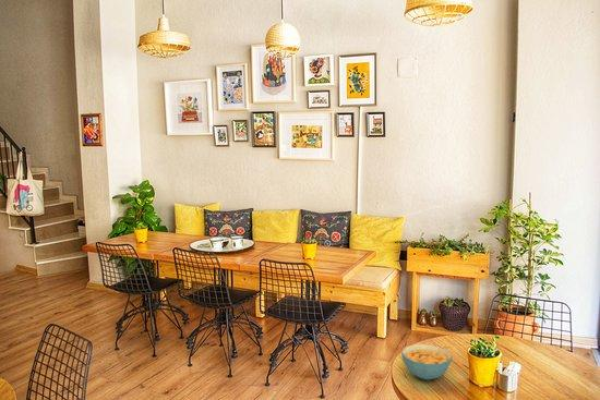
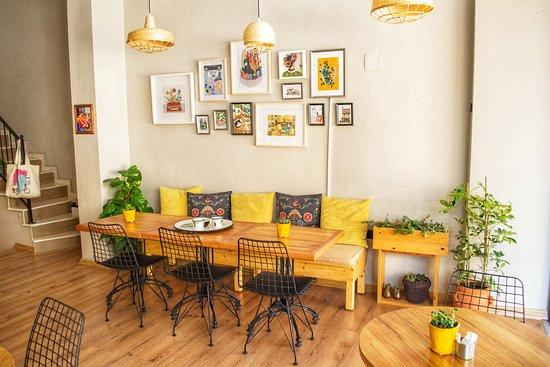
- cereal bowl (425, 364)
